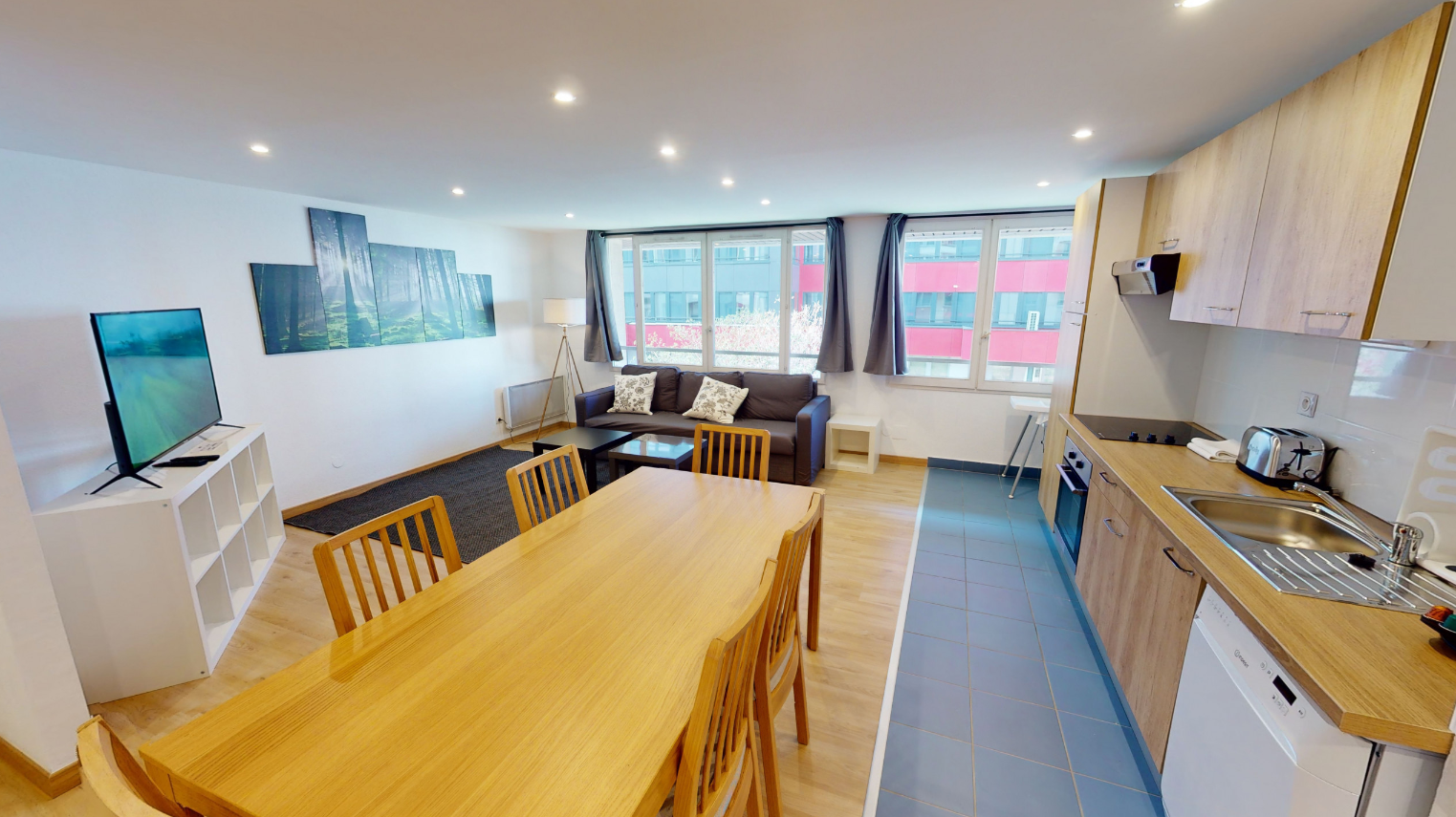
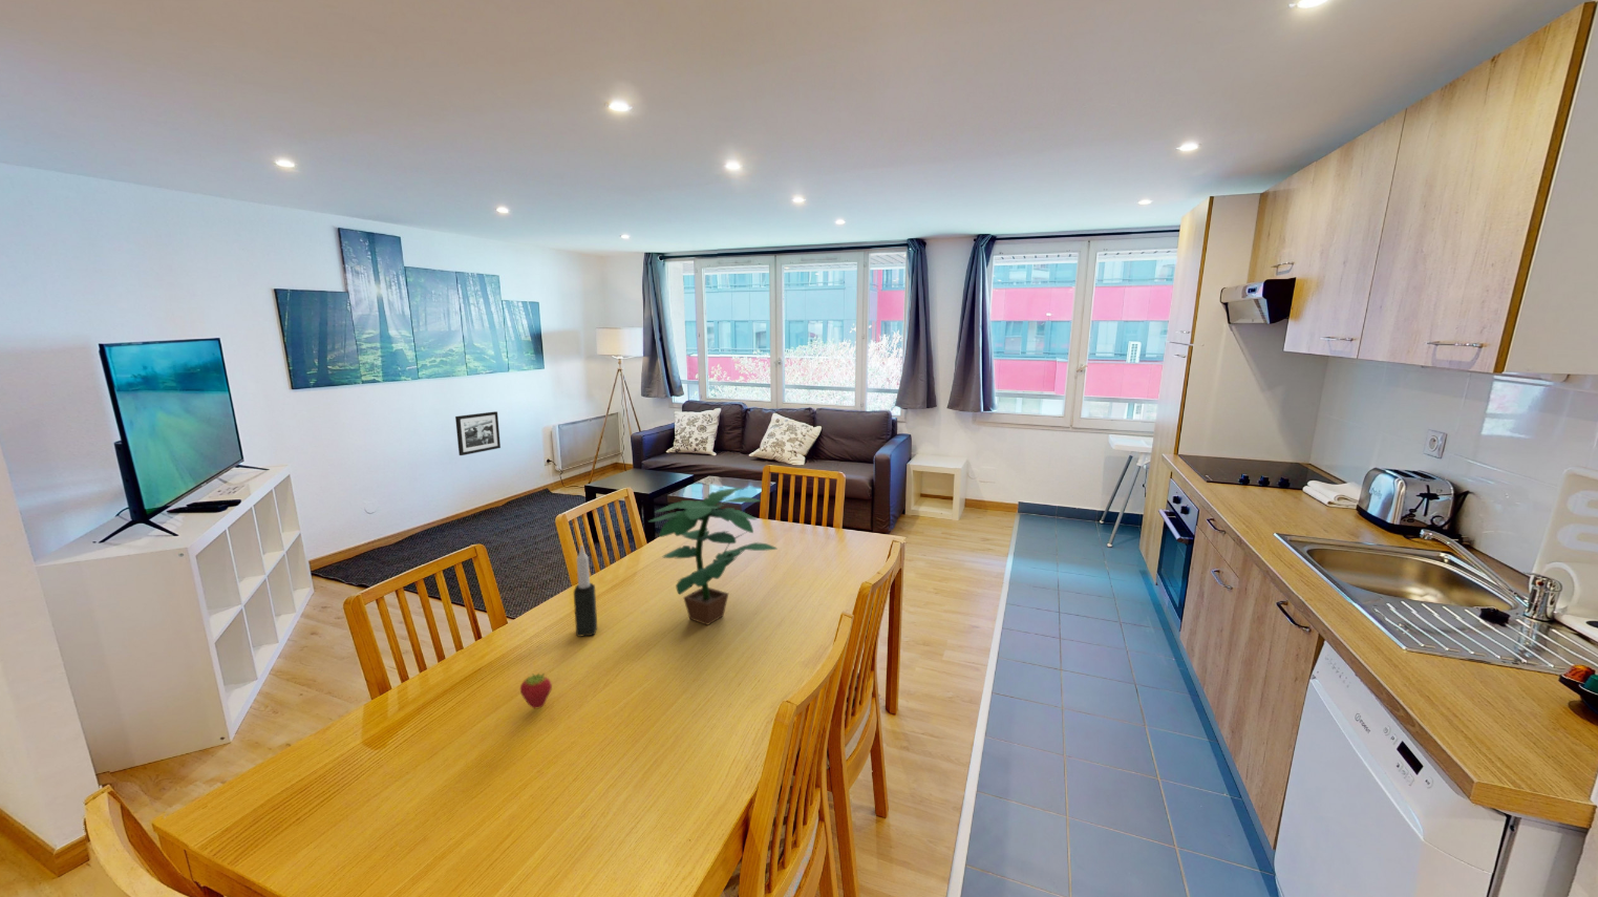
+ potted plant (713, 559)
+ picture frame (479, 433)
+ fruit (537, 692)
+ candle (584, 588)
